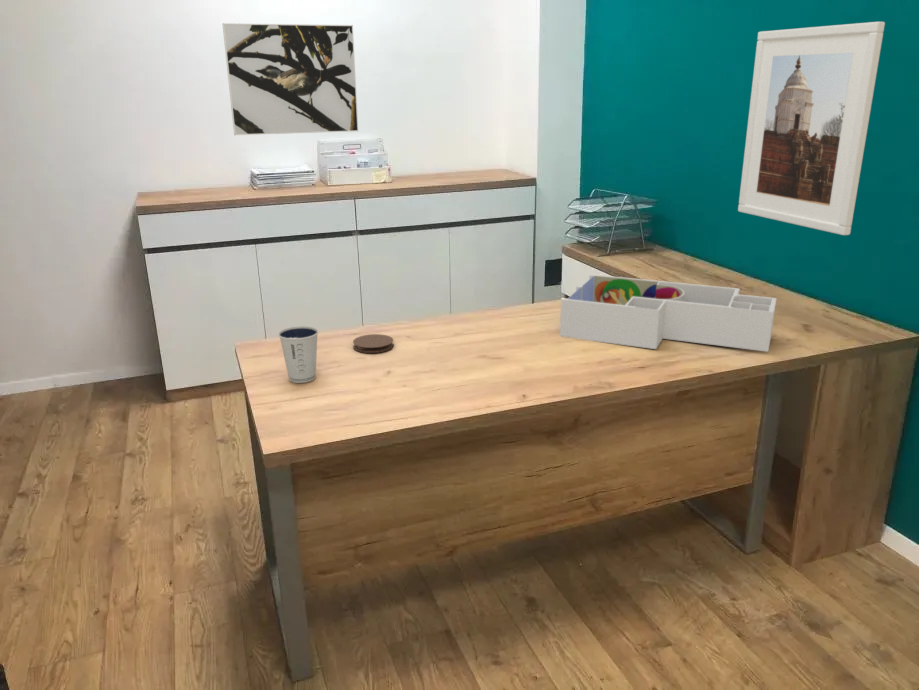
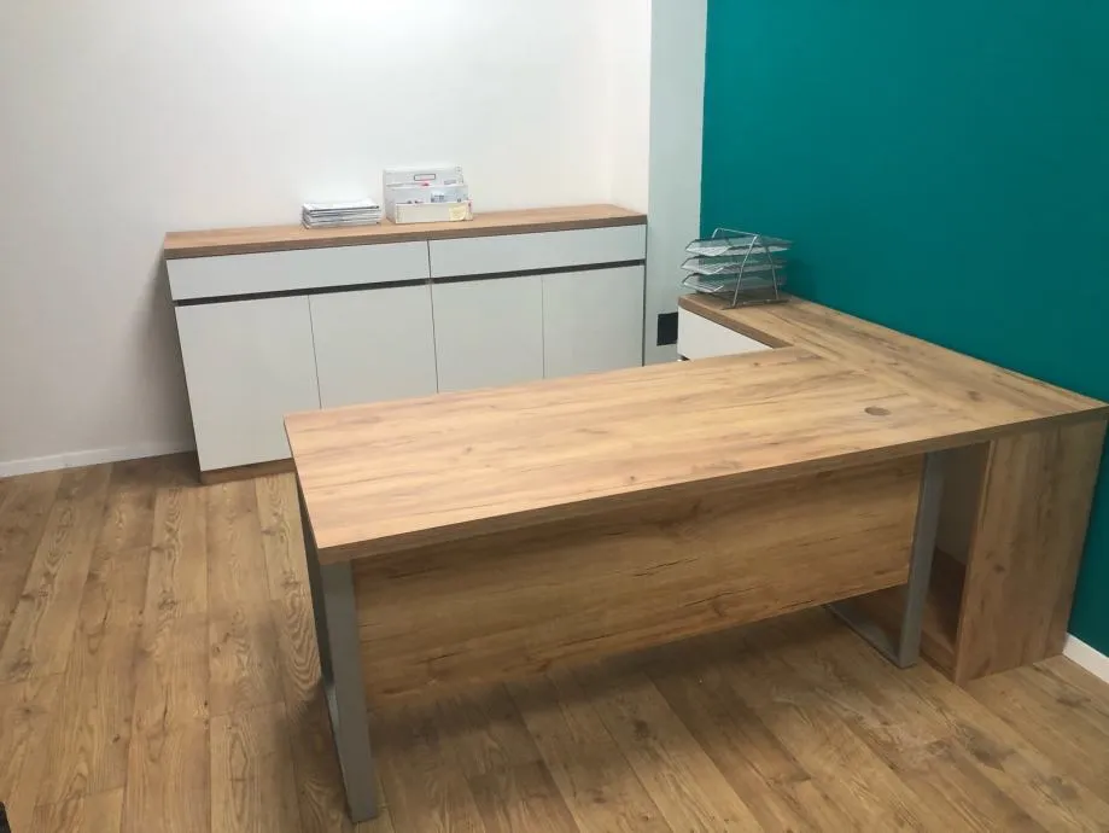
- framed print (802, 128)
- dixie cup (300, 355)
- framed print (293, 80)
- coaster (373, 343)
- desk organizer (669, 314)
